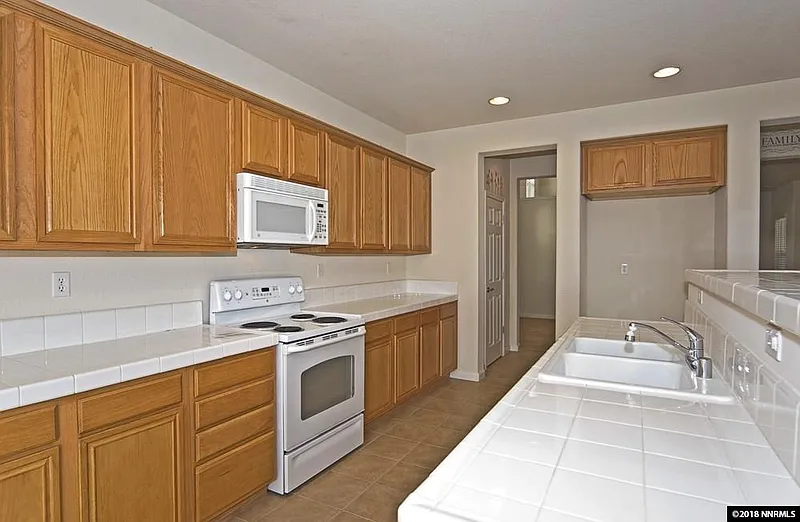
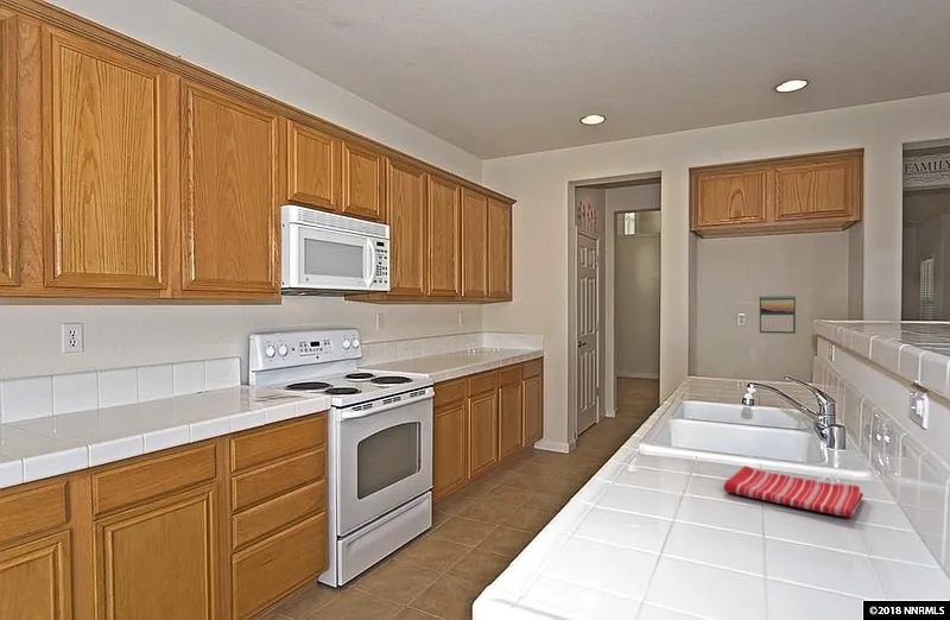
+ calendar (777, 314)
+ dish towel (791, 488)
